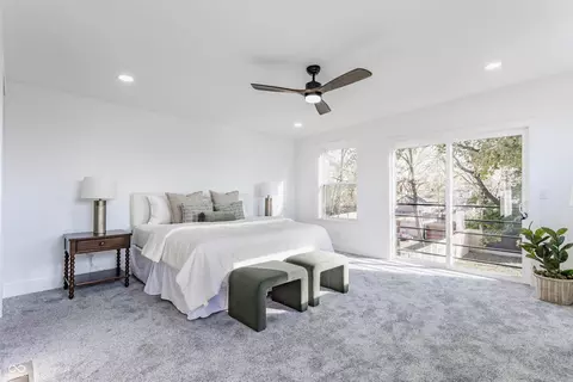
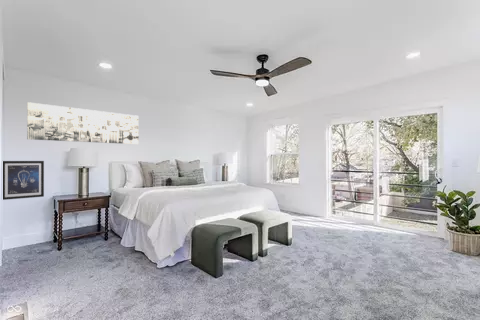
+ wall art (90, 126)
+ wall art (23, 179)
